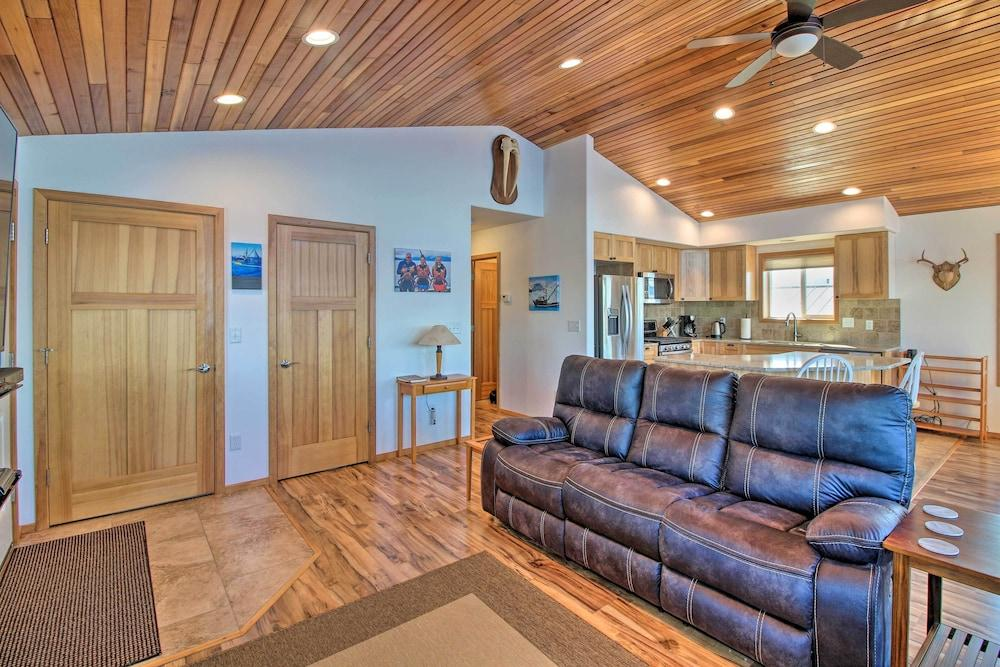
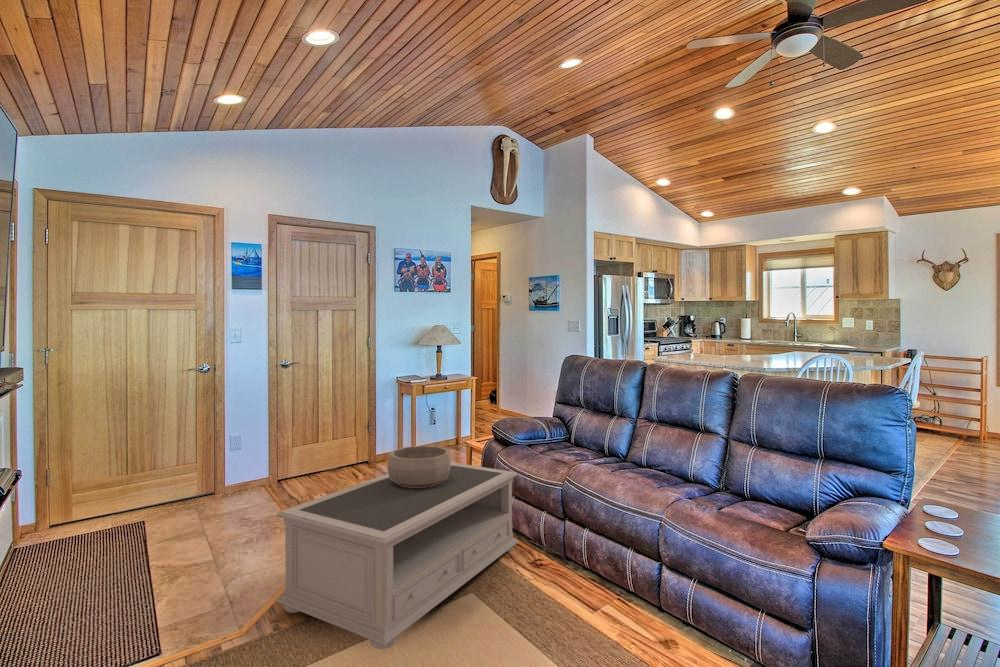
+ coffee table (412, 532)
+ decorative bowl (419, 466)
